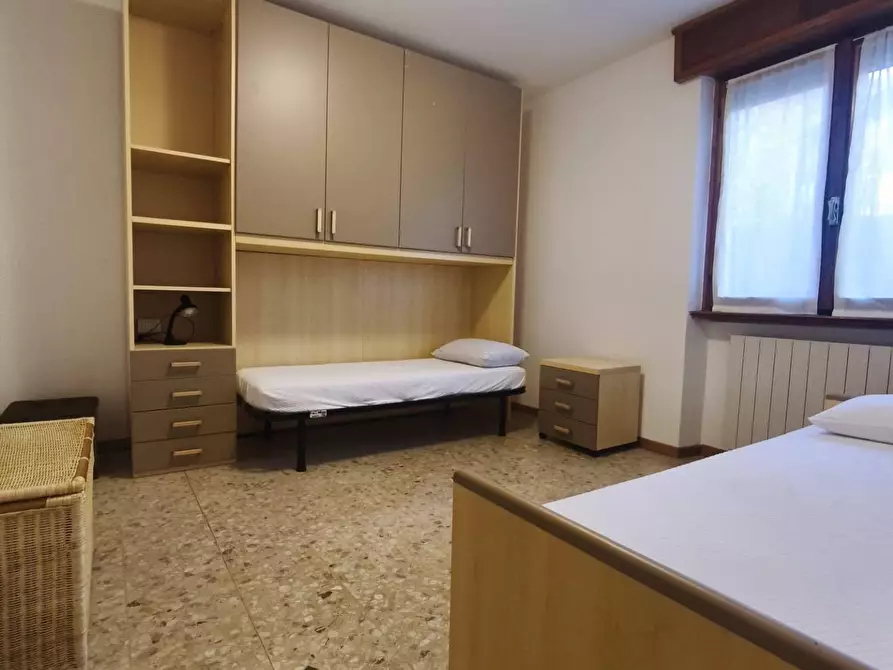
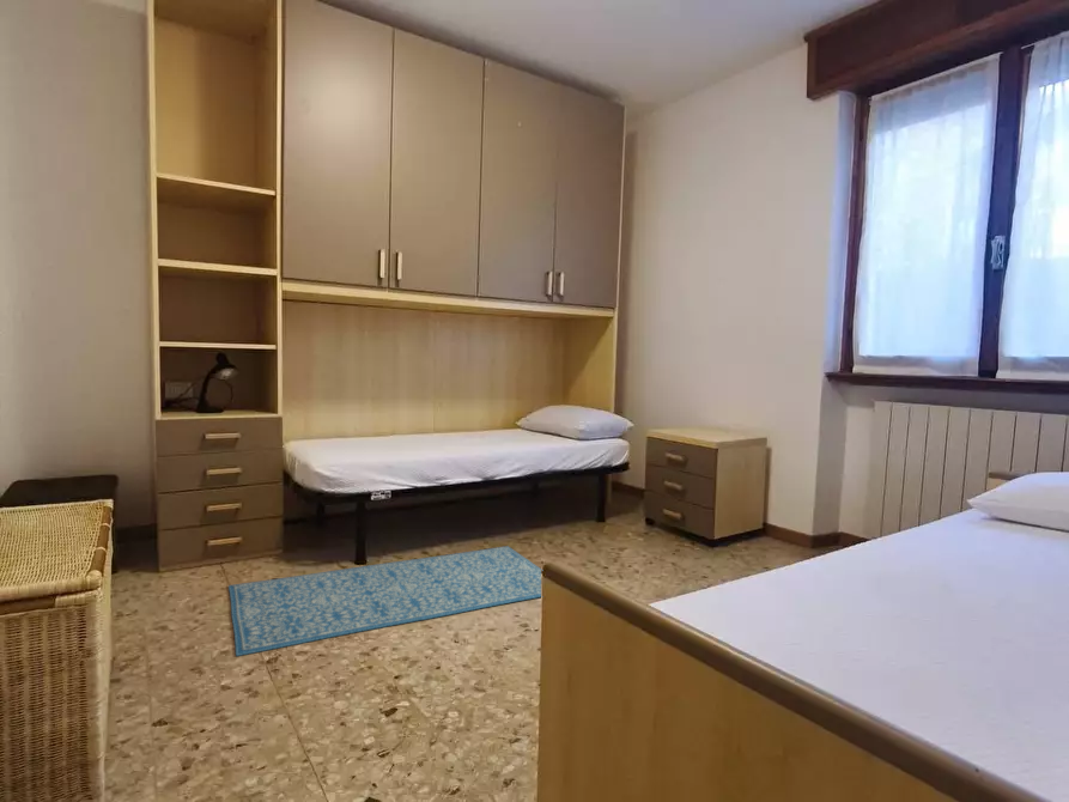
+ rug (403, 588)
